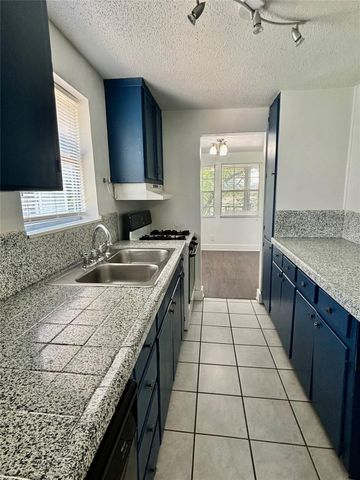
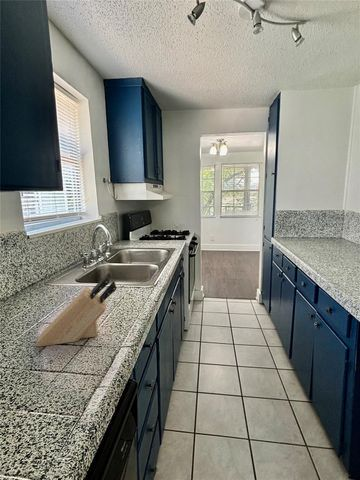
+ knife block (78, 306)
